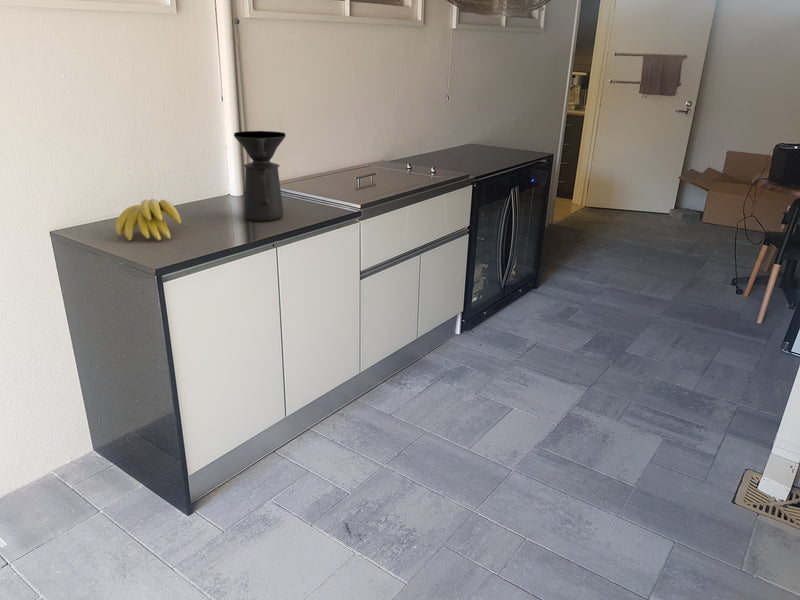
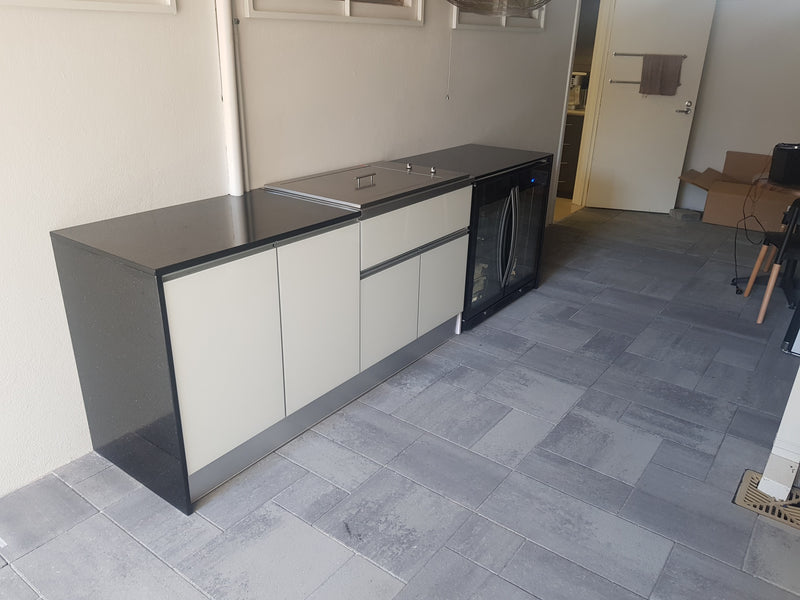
- coffee maker (262, 176)
- banana (155, 216)
